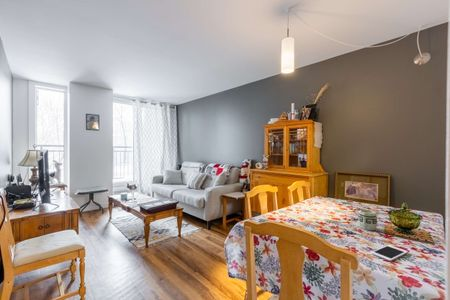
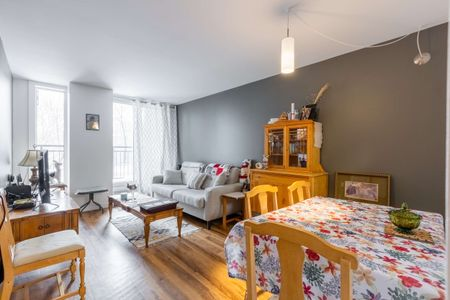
- cup (367, 219)
- cell phone (389, 252)
